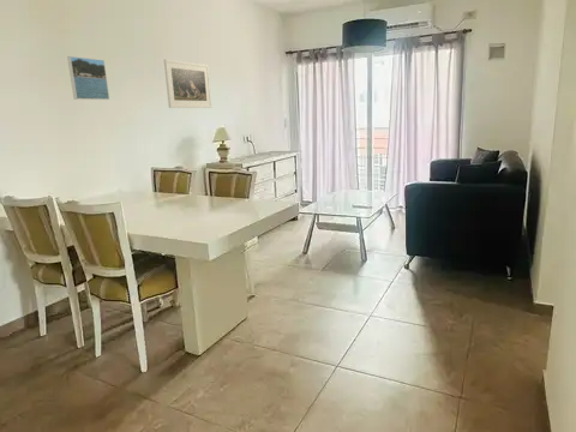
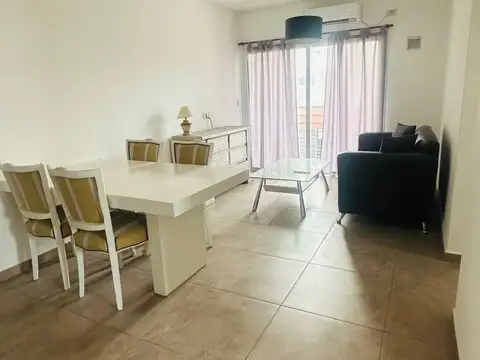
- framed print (89, 78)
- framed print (190, 85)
